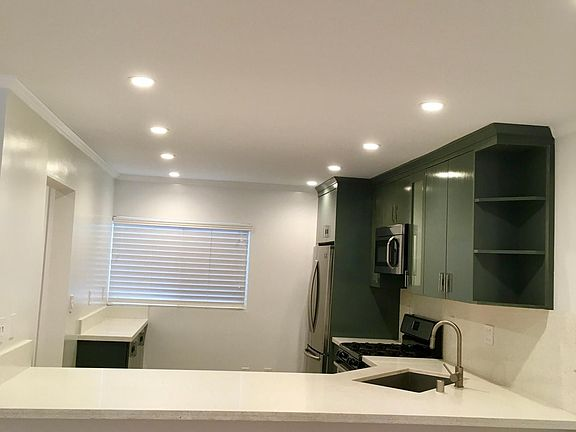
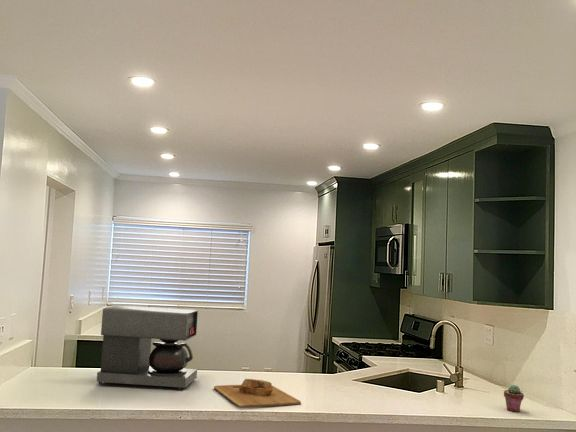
+ potted succulent (513, 397)
+ coffee maker (150, 345)
+ cutting board (255, 387)
